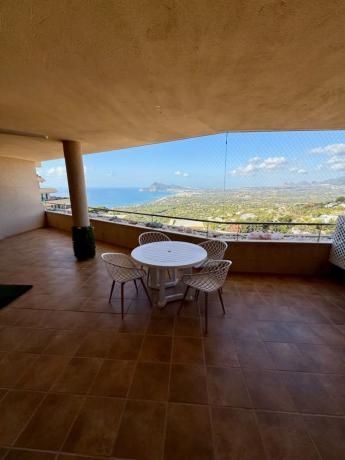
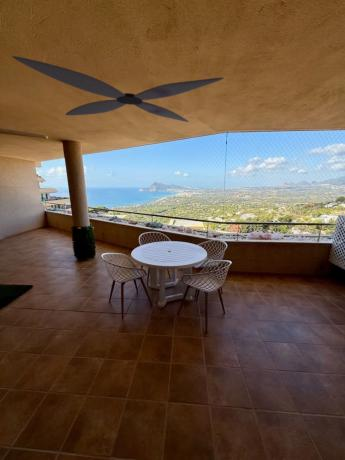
+ ceiling fan (129, 98)
